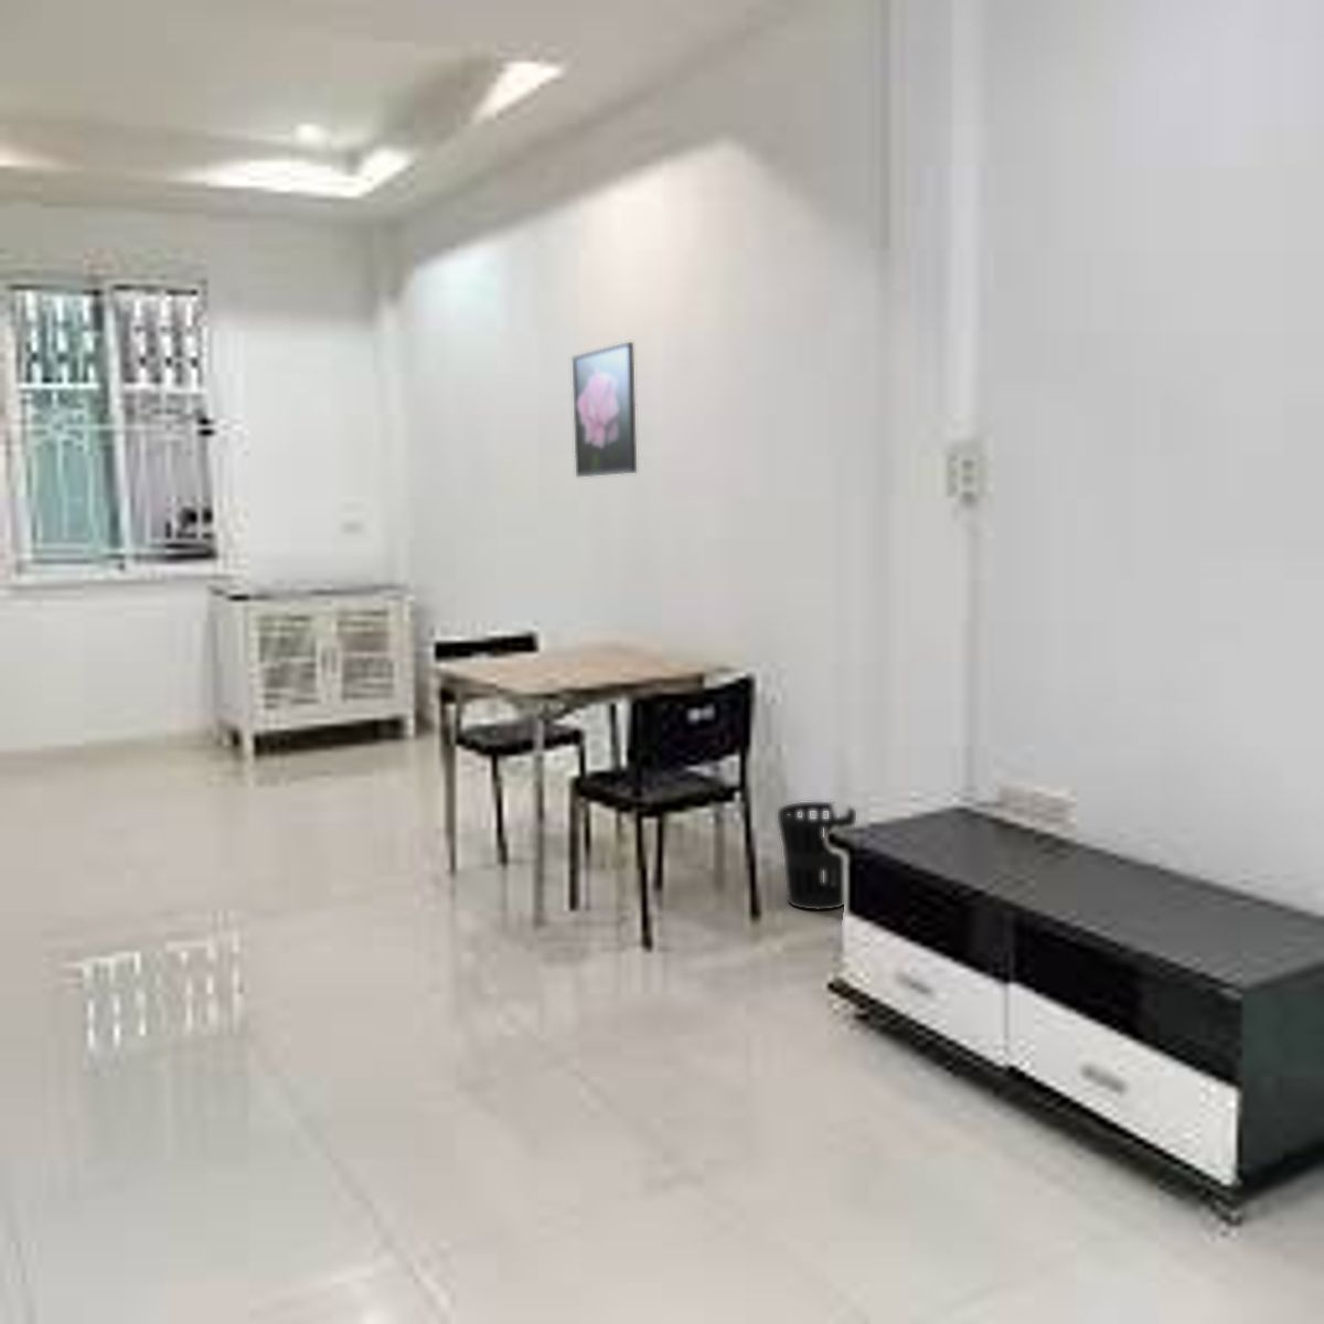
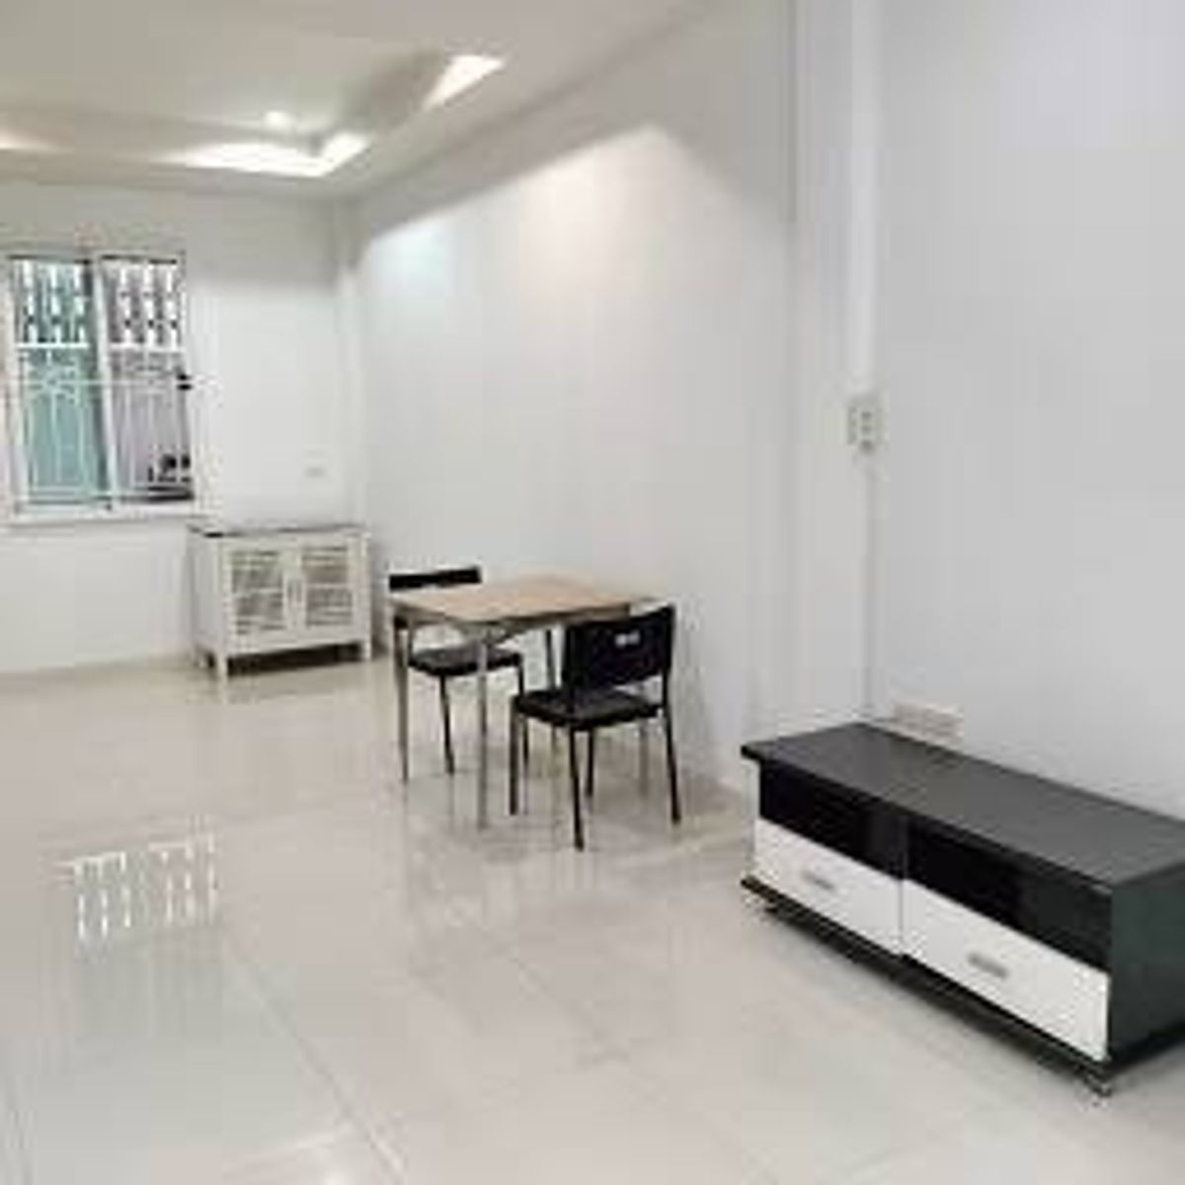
- wastebasket (816, 855)
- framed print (603, 411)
